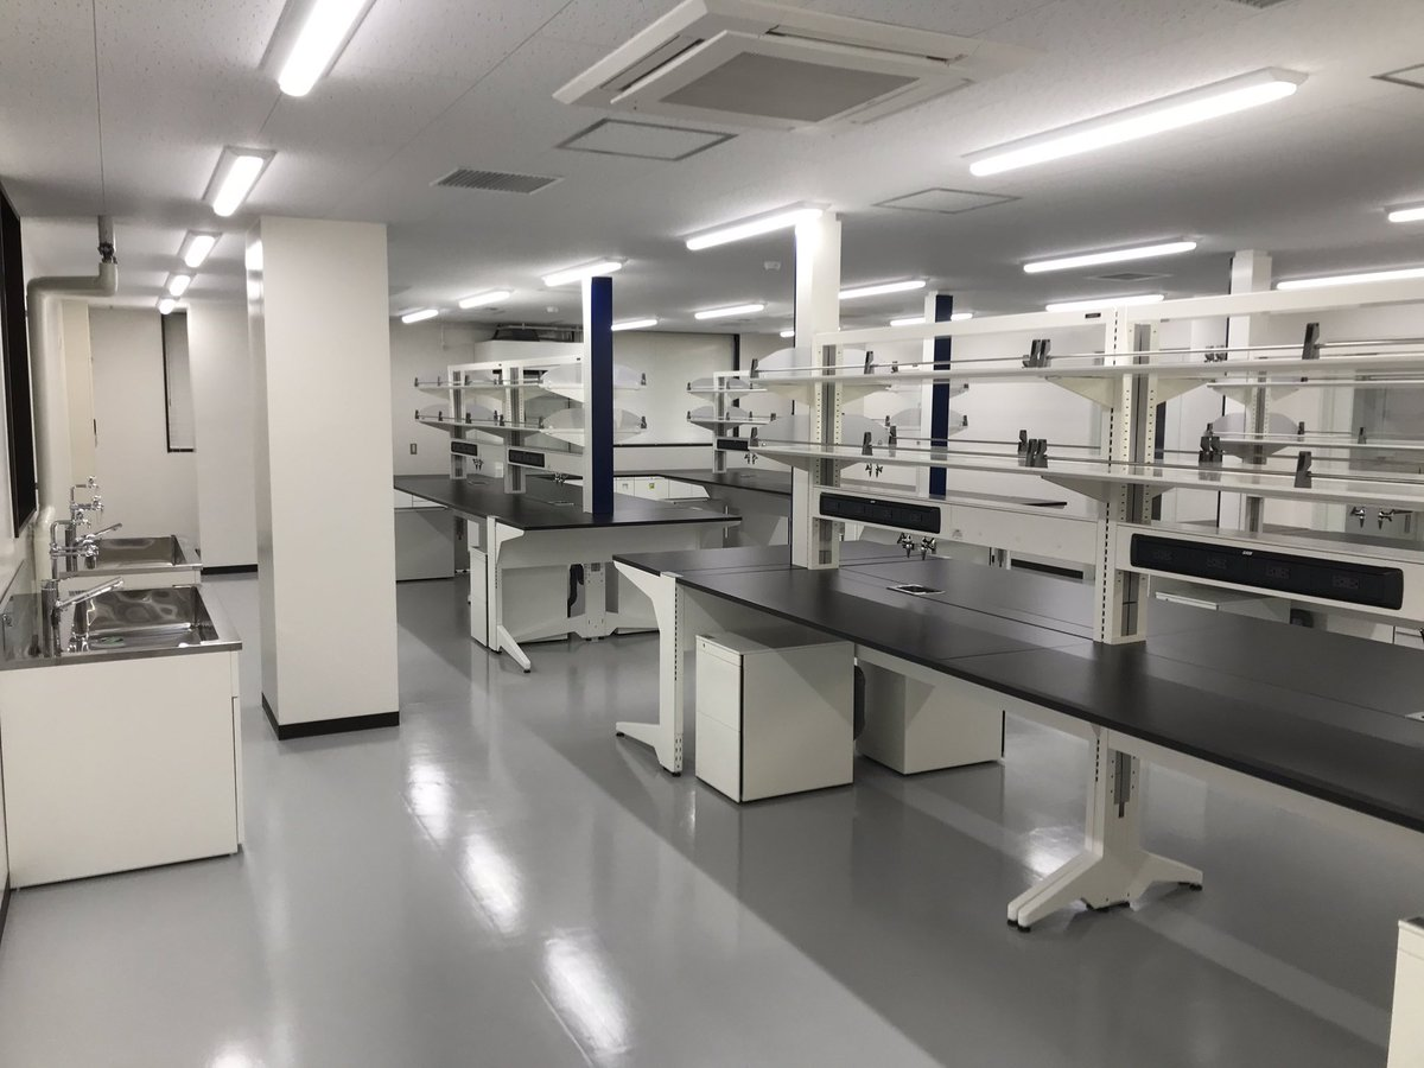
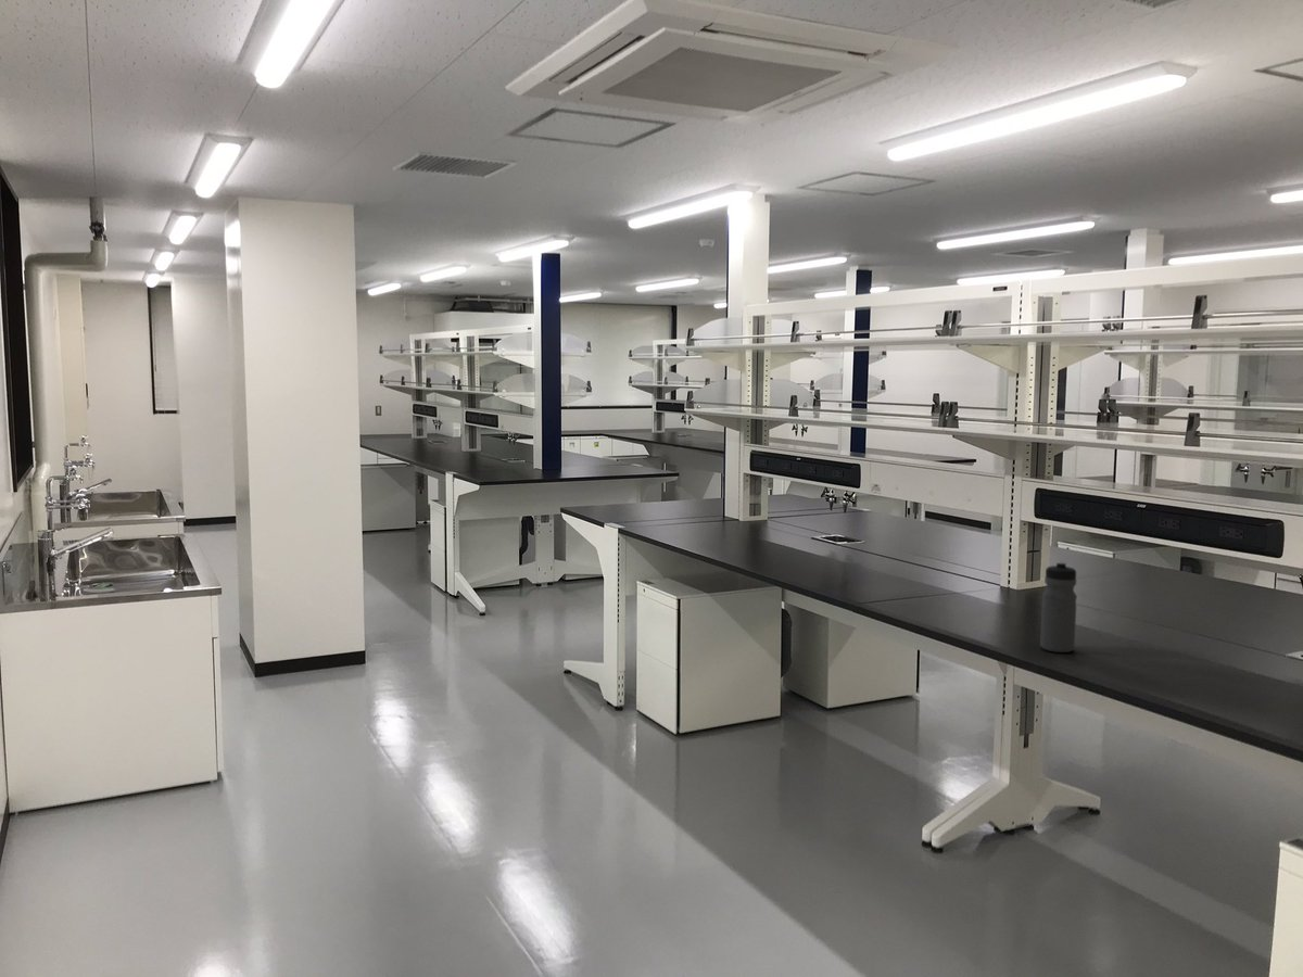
+ water bottle (1059, 605)
